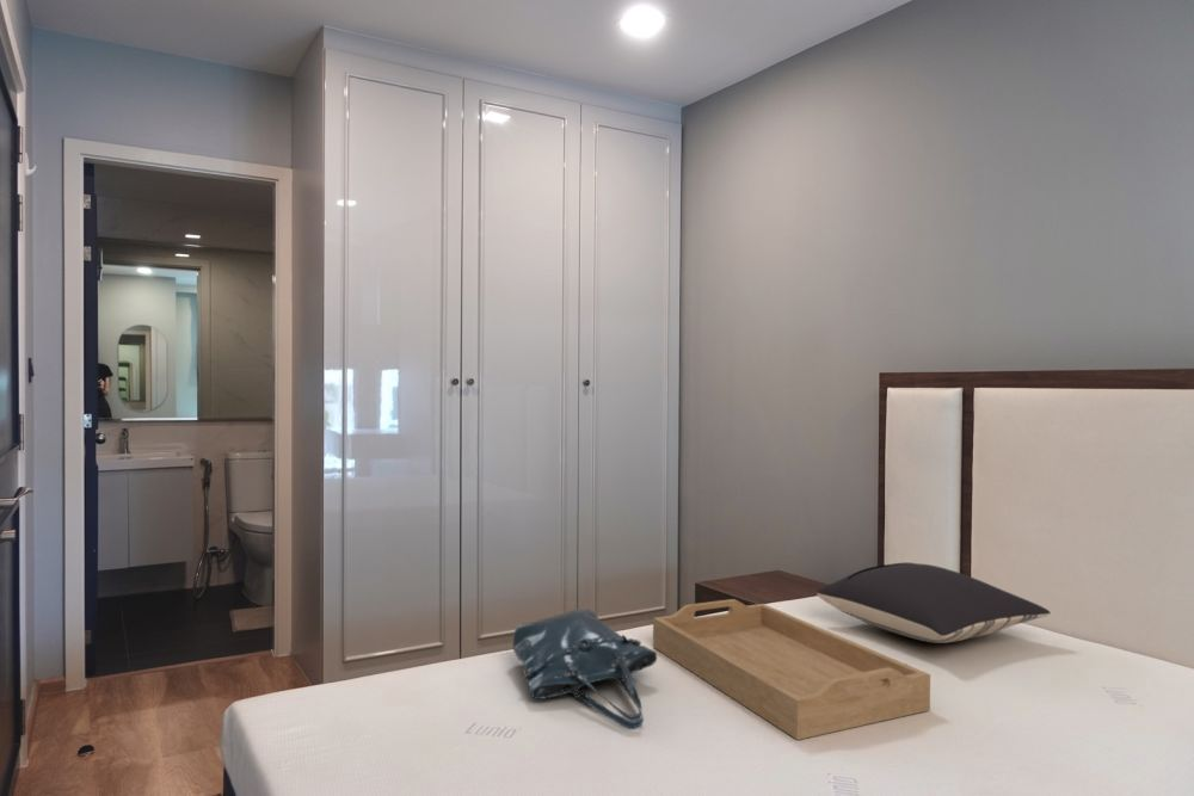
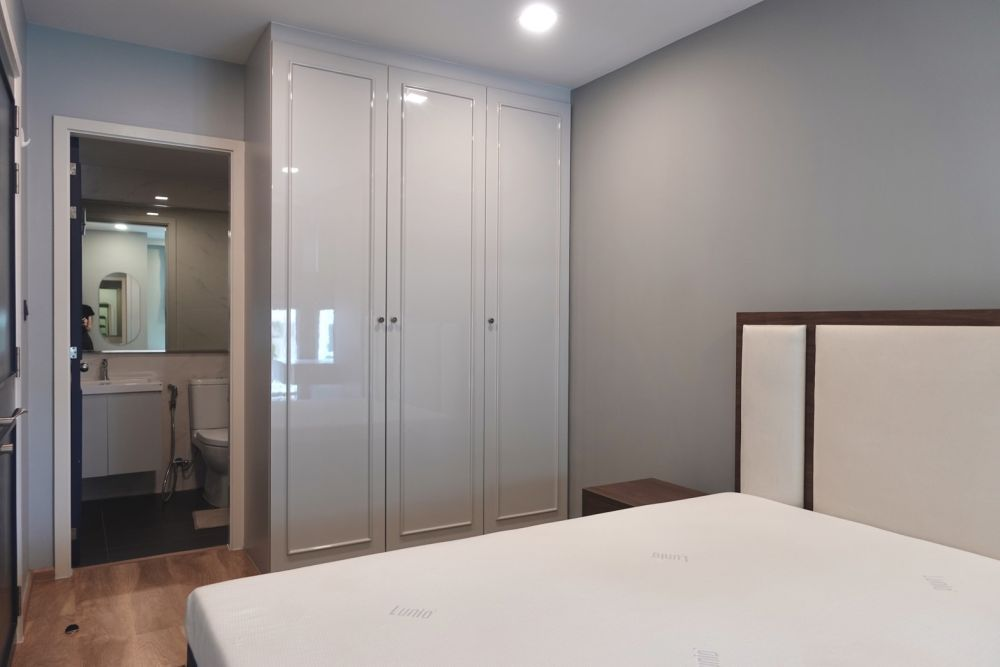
- pillow (928, 601)
- serving tray (776, 654)
- tote bag (591, 660)
